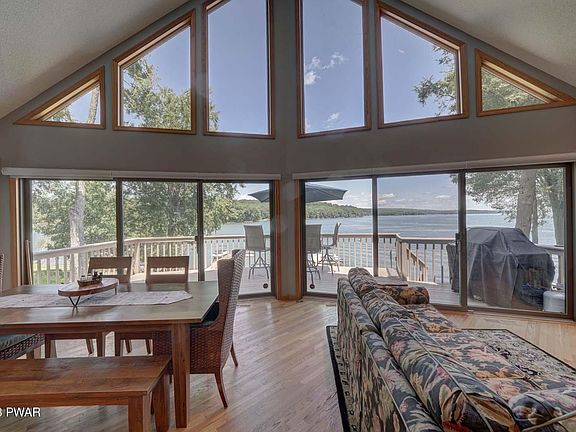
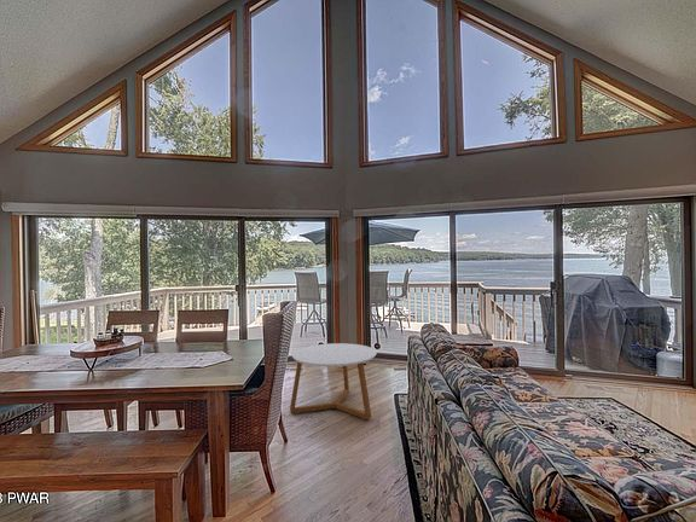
+ coffee table (343, 377)
